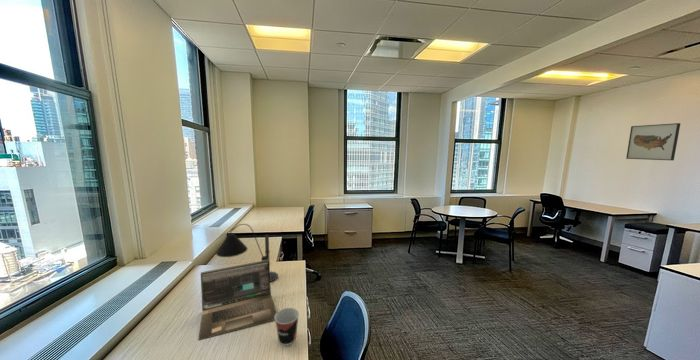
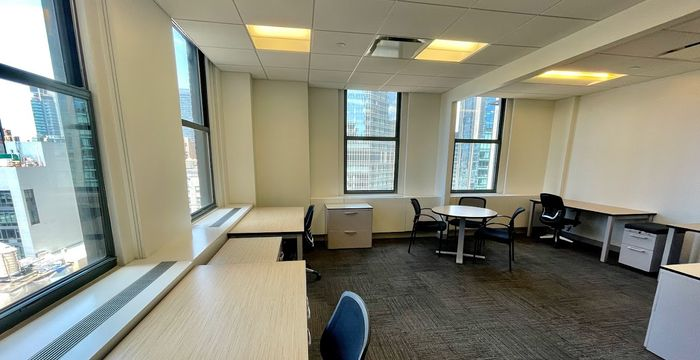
- wall art (651, 142)
- desk lamp (246, 250)
- cup (287, 327)
- laptop (238, 294)
